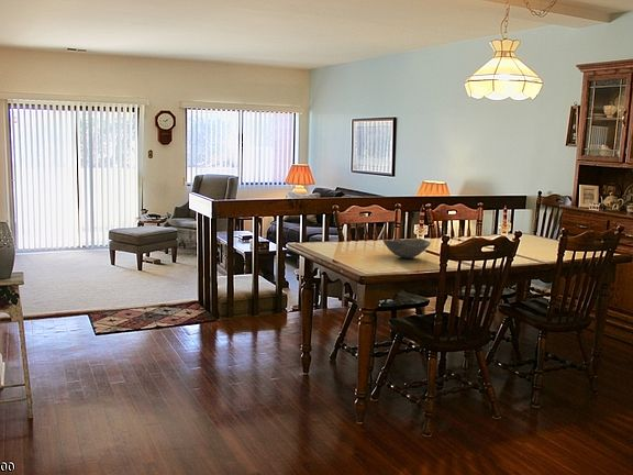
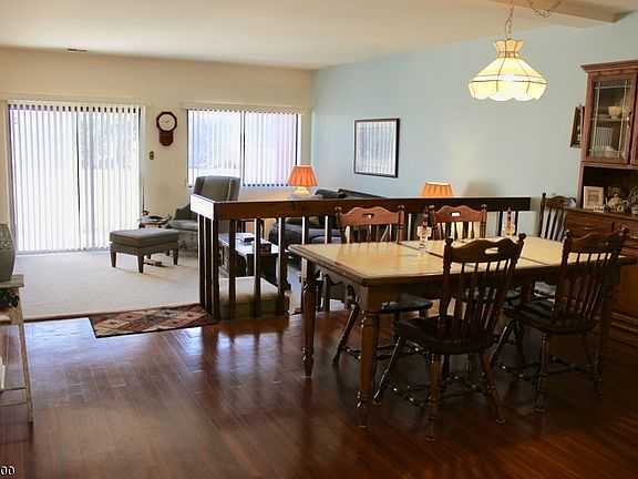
- bowl (406, 247)
